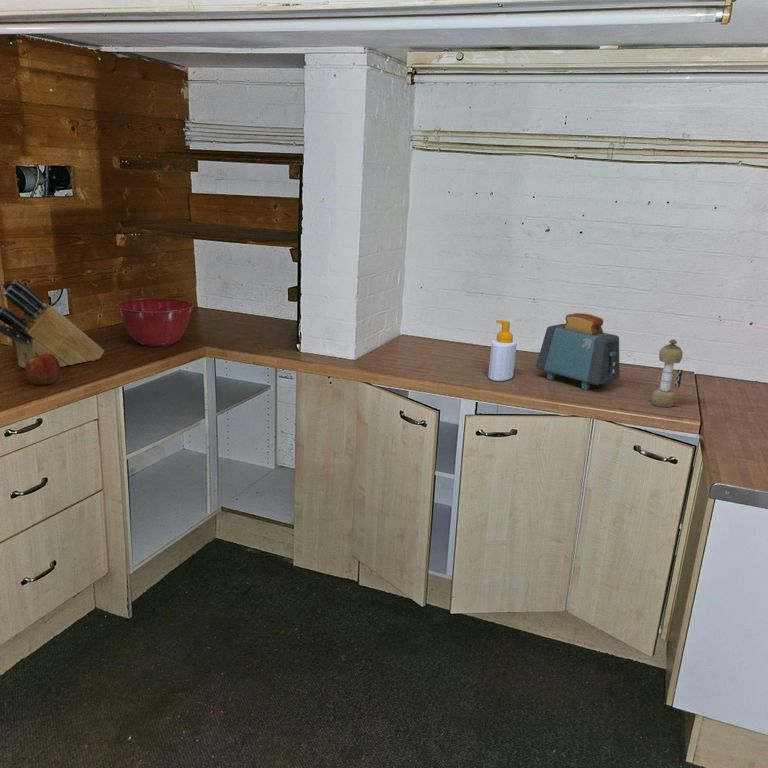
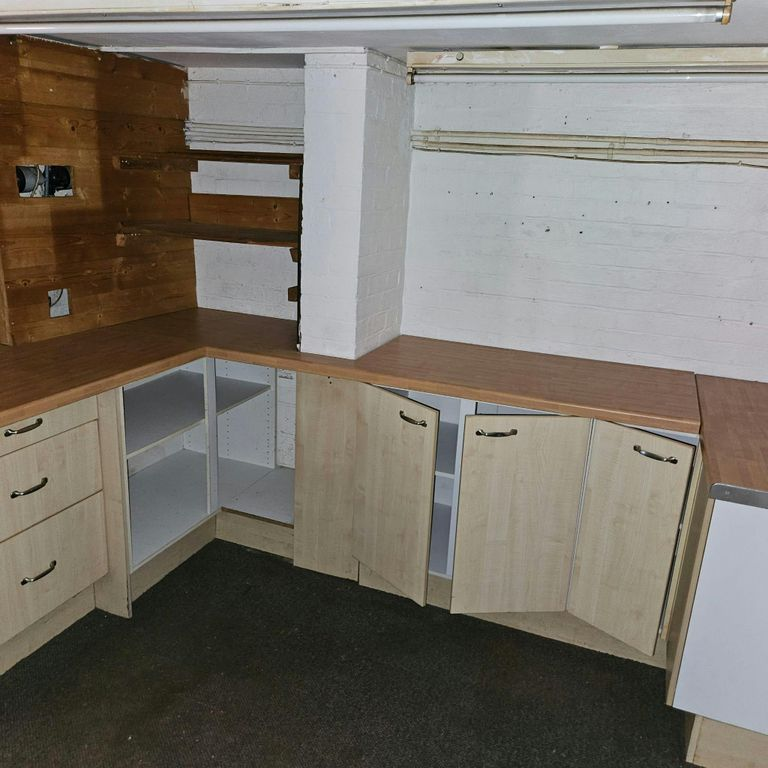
- toaster (580, 348)
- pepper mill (669, 372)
- knife block (46, 321)
- apple (42, 368)
- soap bottle (503, 349)
- mixing bowl (156, 323)
